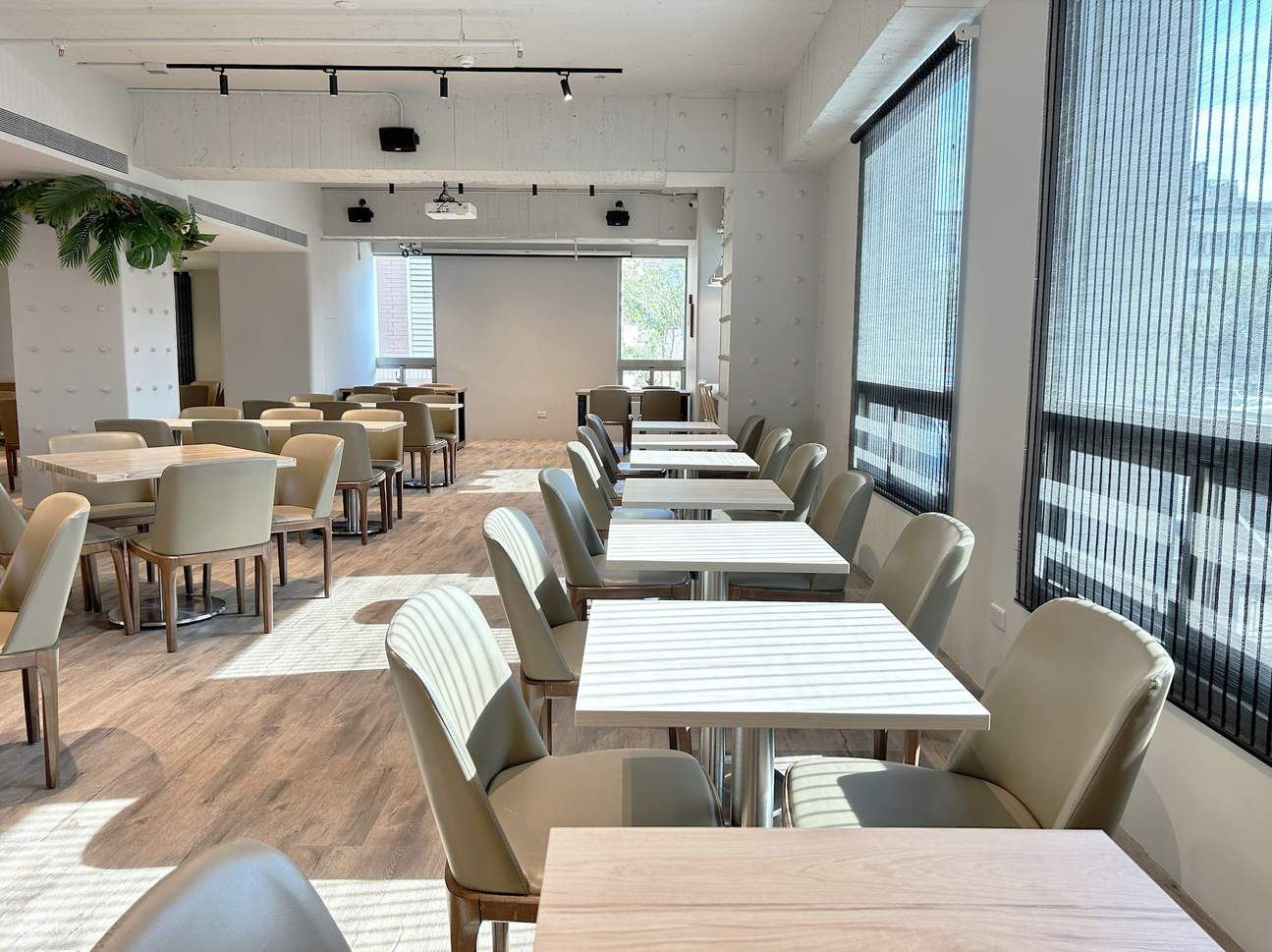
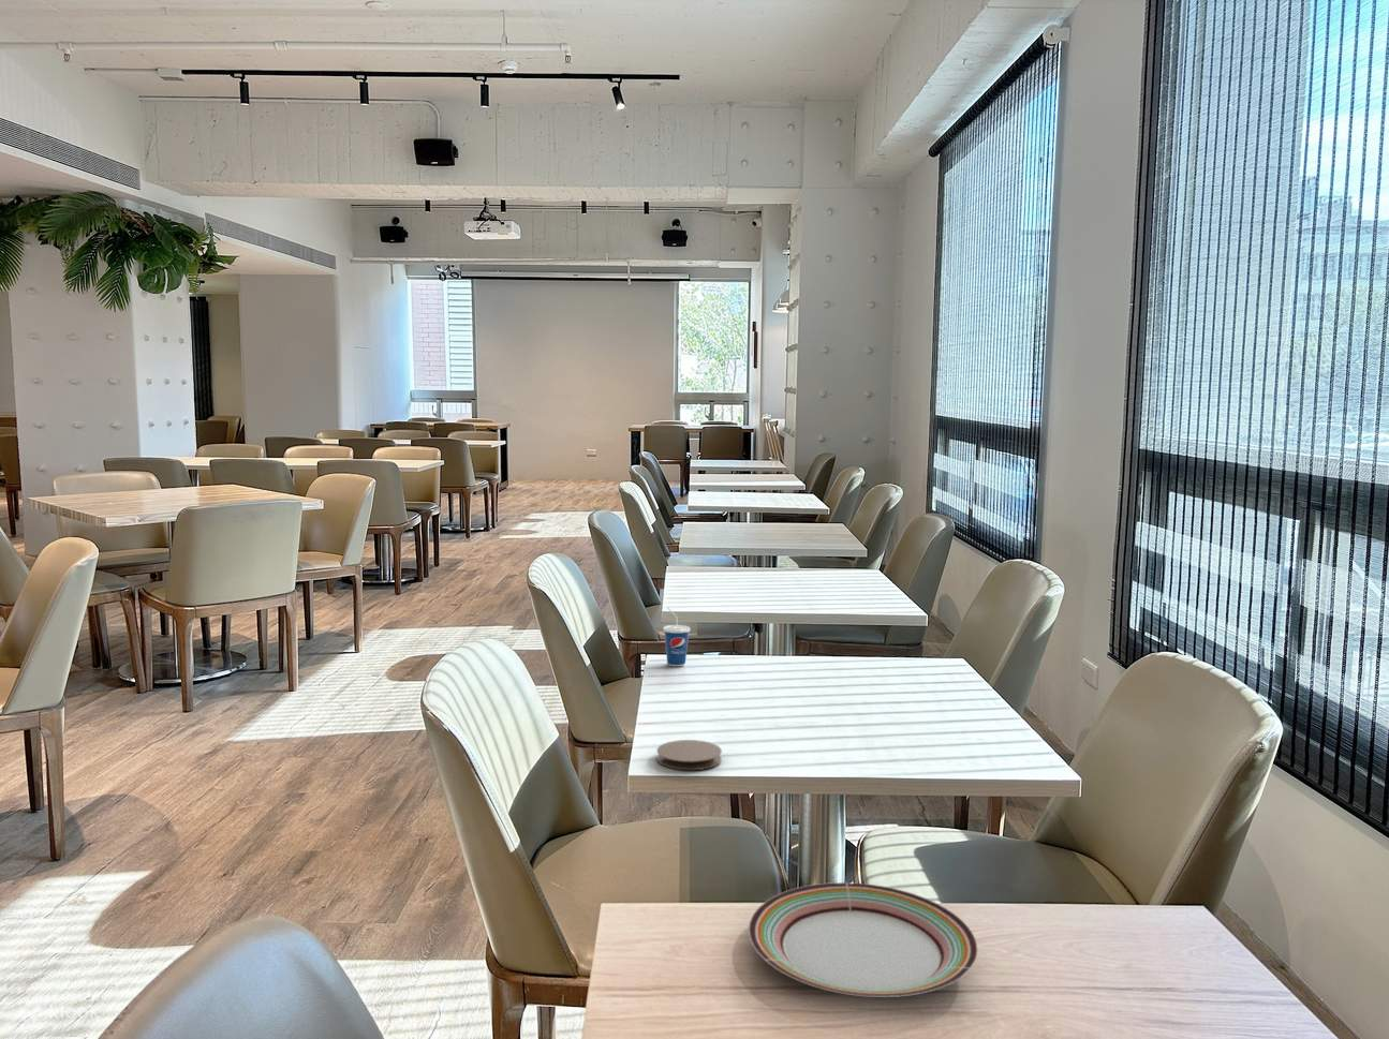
+ coaster (689, 754)
+ plate (860, 943)
+ cup (676, 636)
